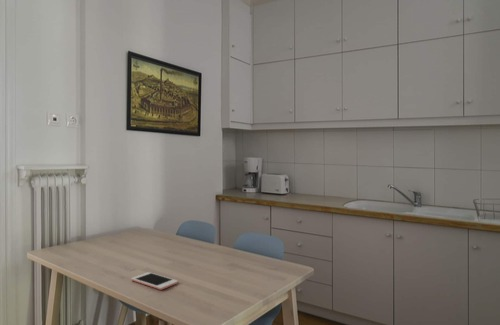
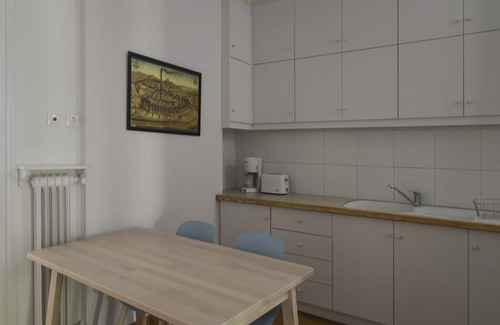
- cell phone (154, 280)
